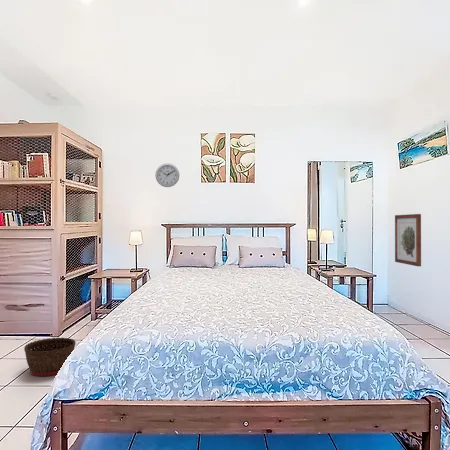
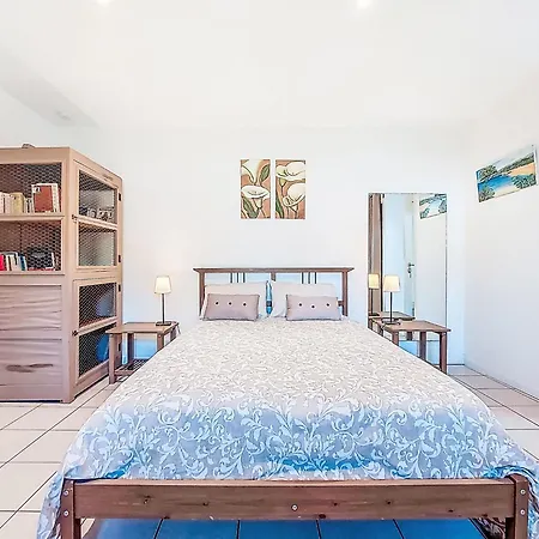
- basket (50, 356)
- wall art (407, 239)
- wall clock (167, 175)
